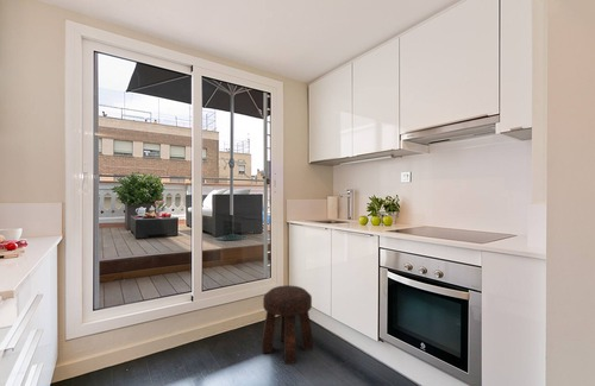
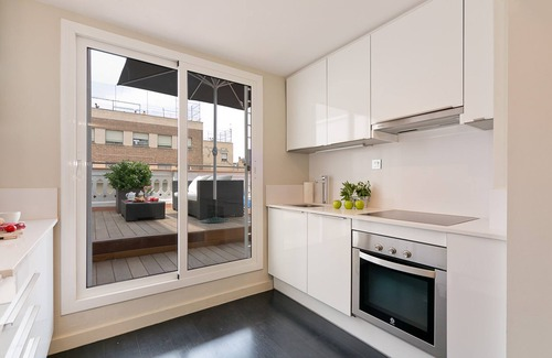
- stool (287, 319)
